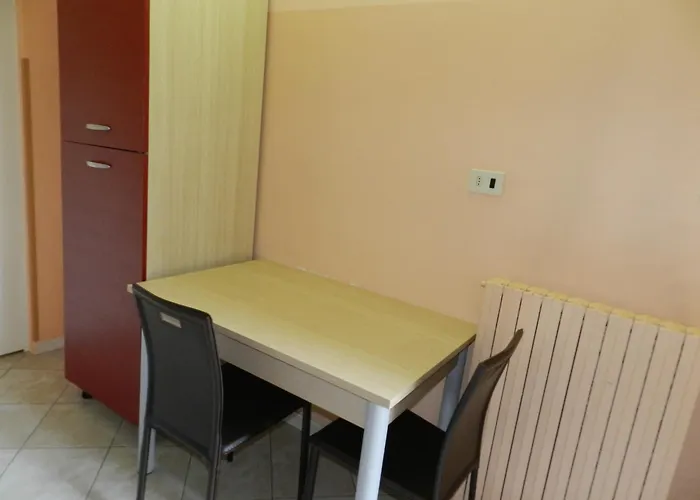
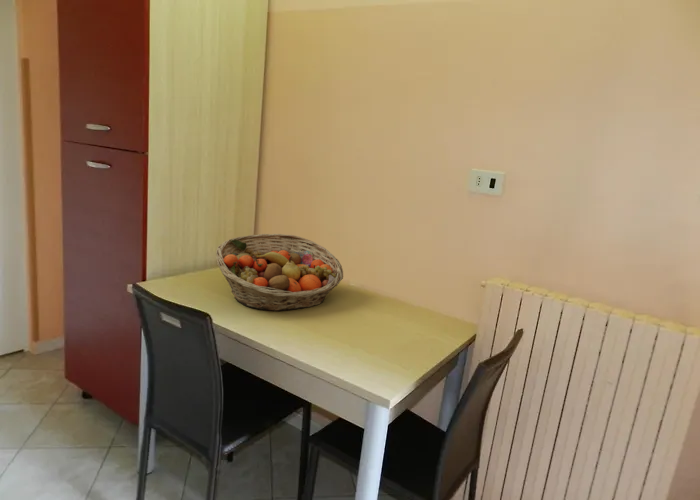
+ fruit basket (280, 271)
